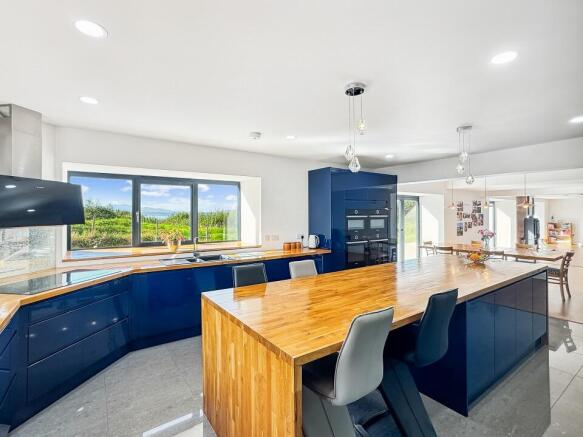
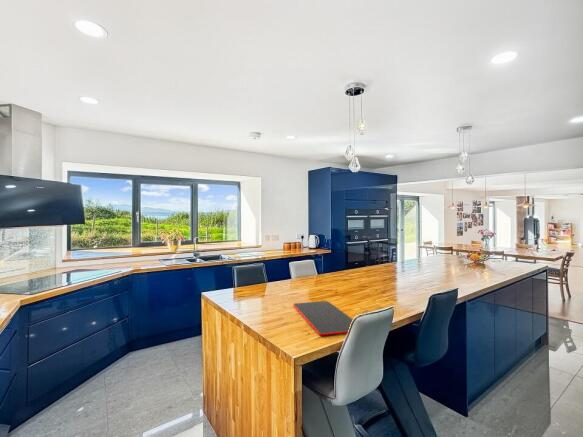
+ cutting board (324, 315)
